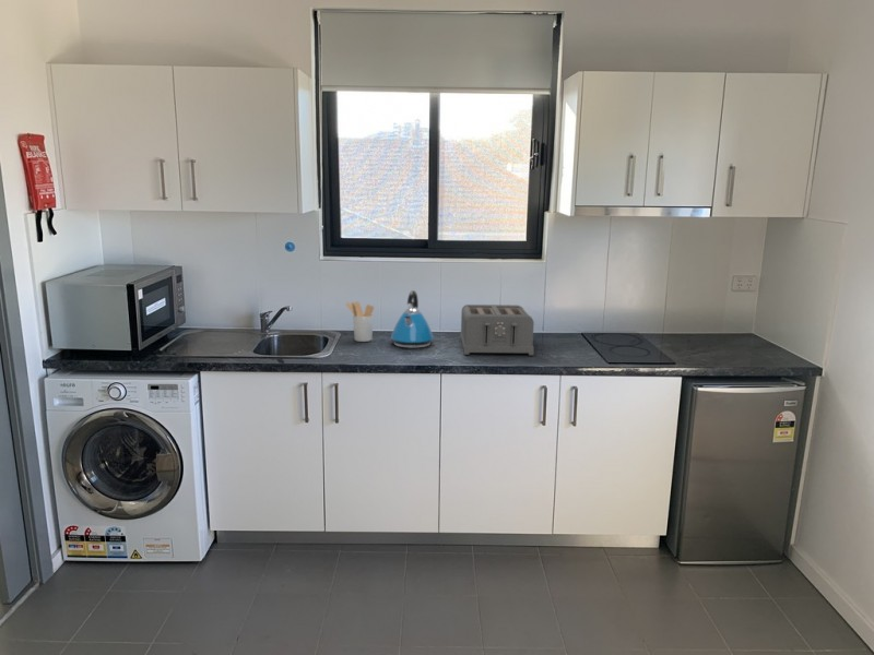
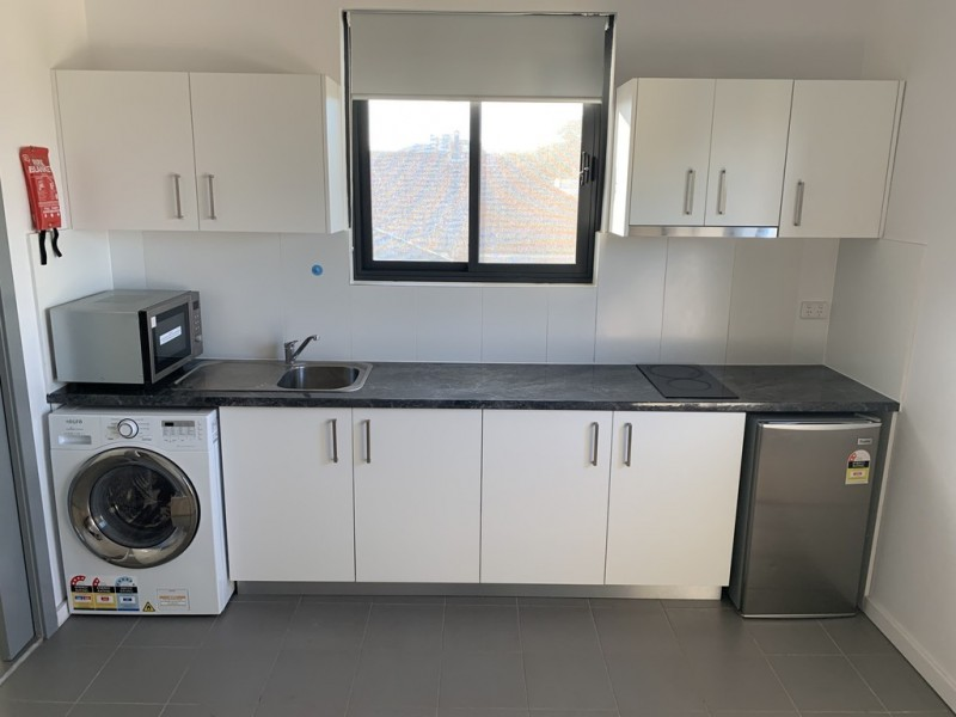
- utensil holder (359, 320)
- toaster (496, 329)
- kettle (412, 317)
